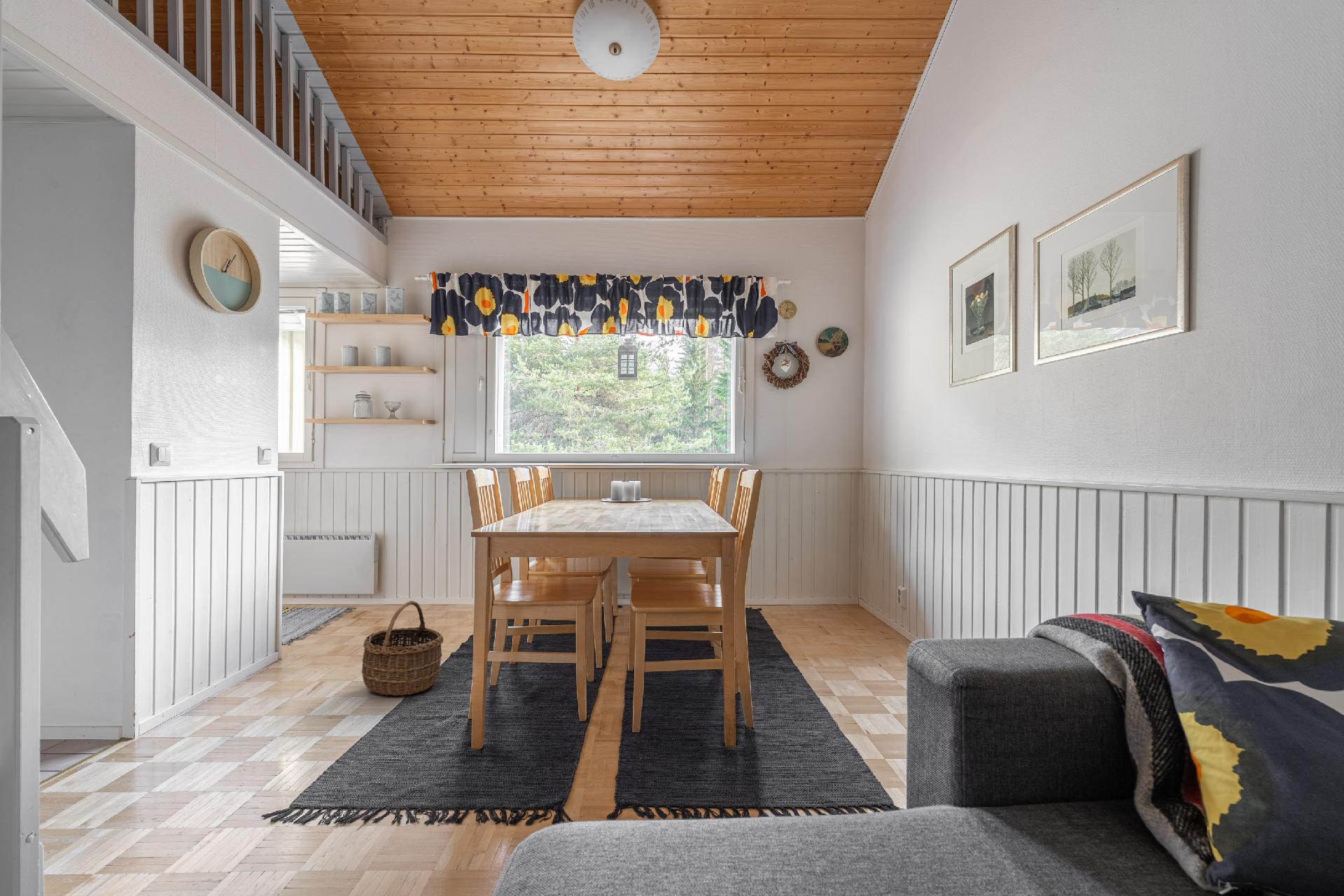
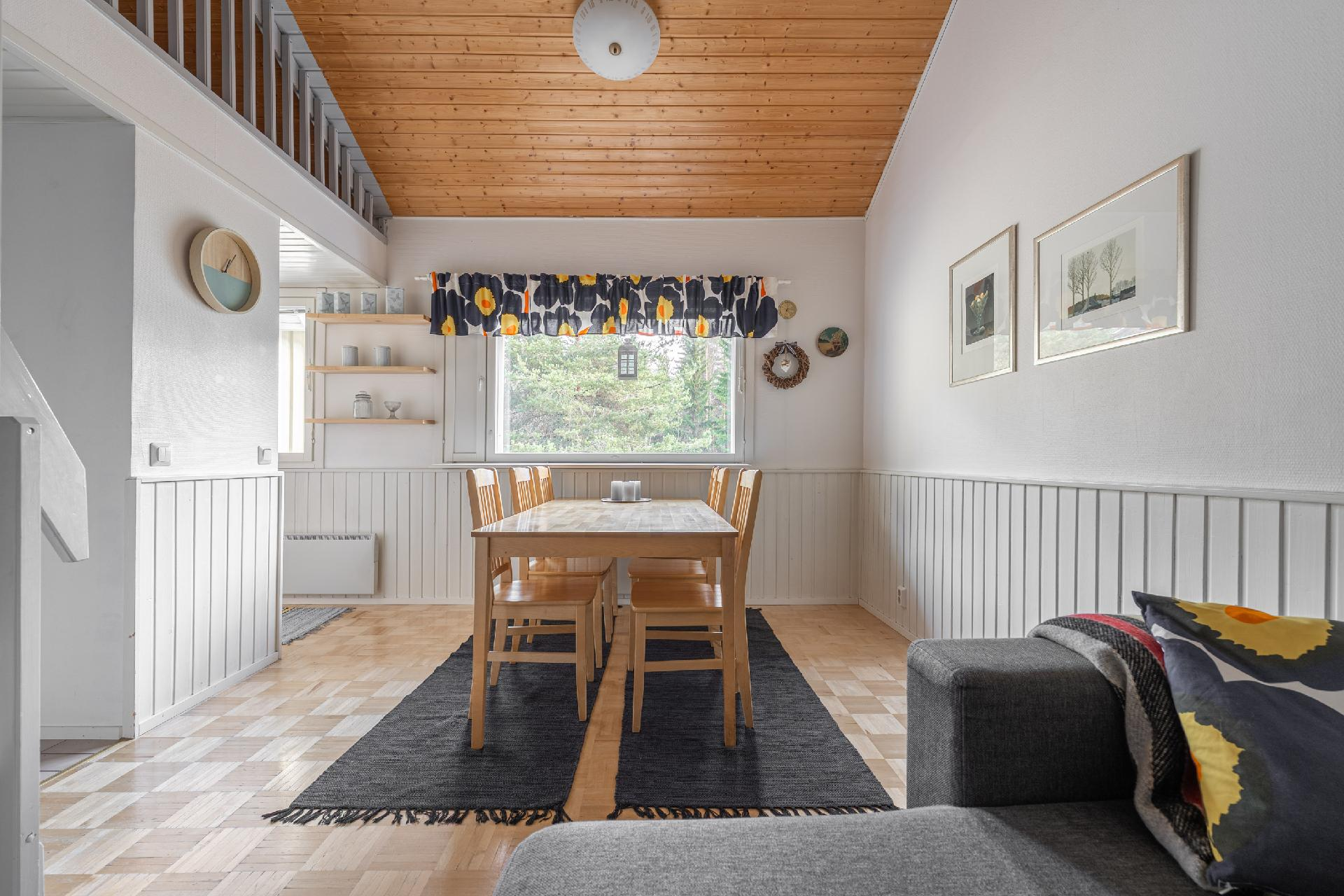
- wicker basket (403, 644)
